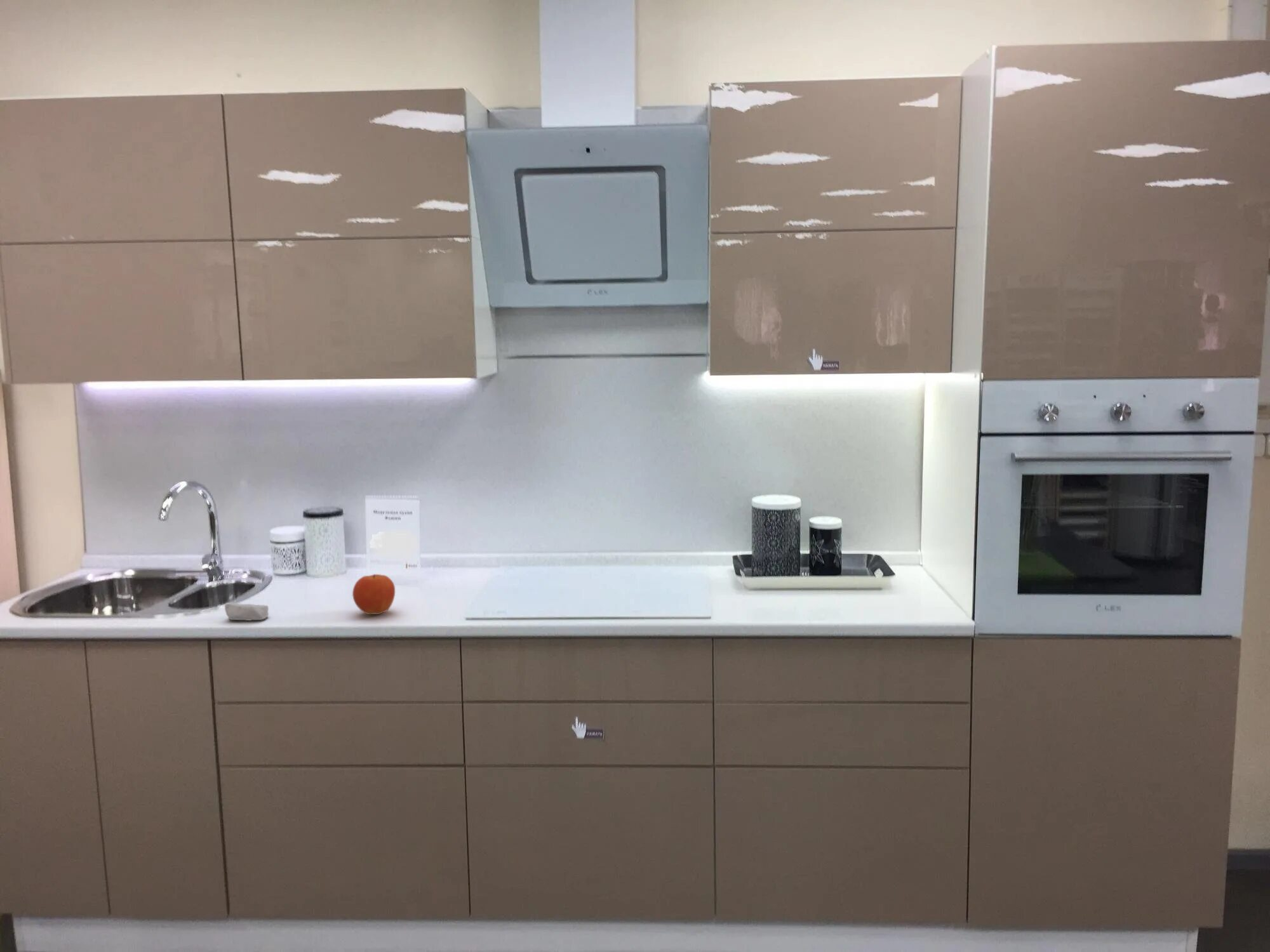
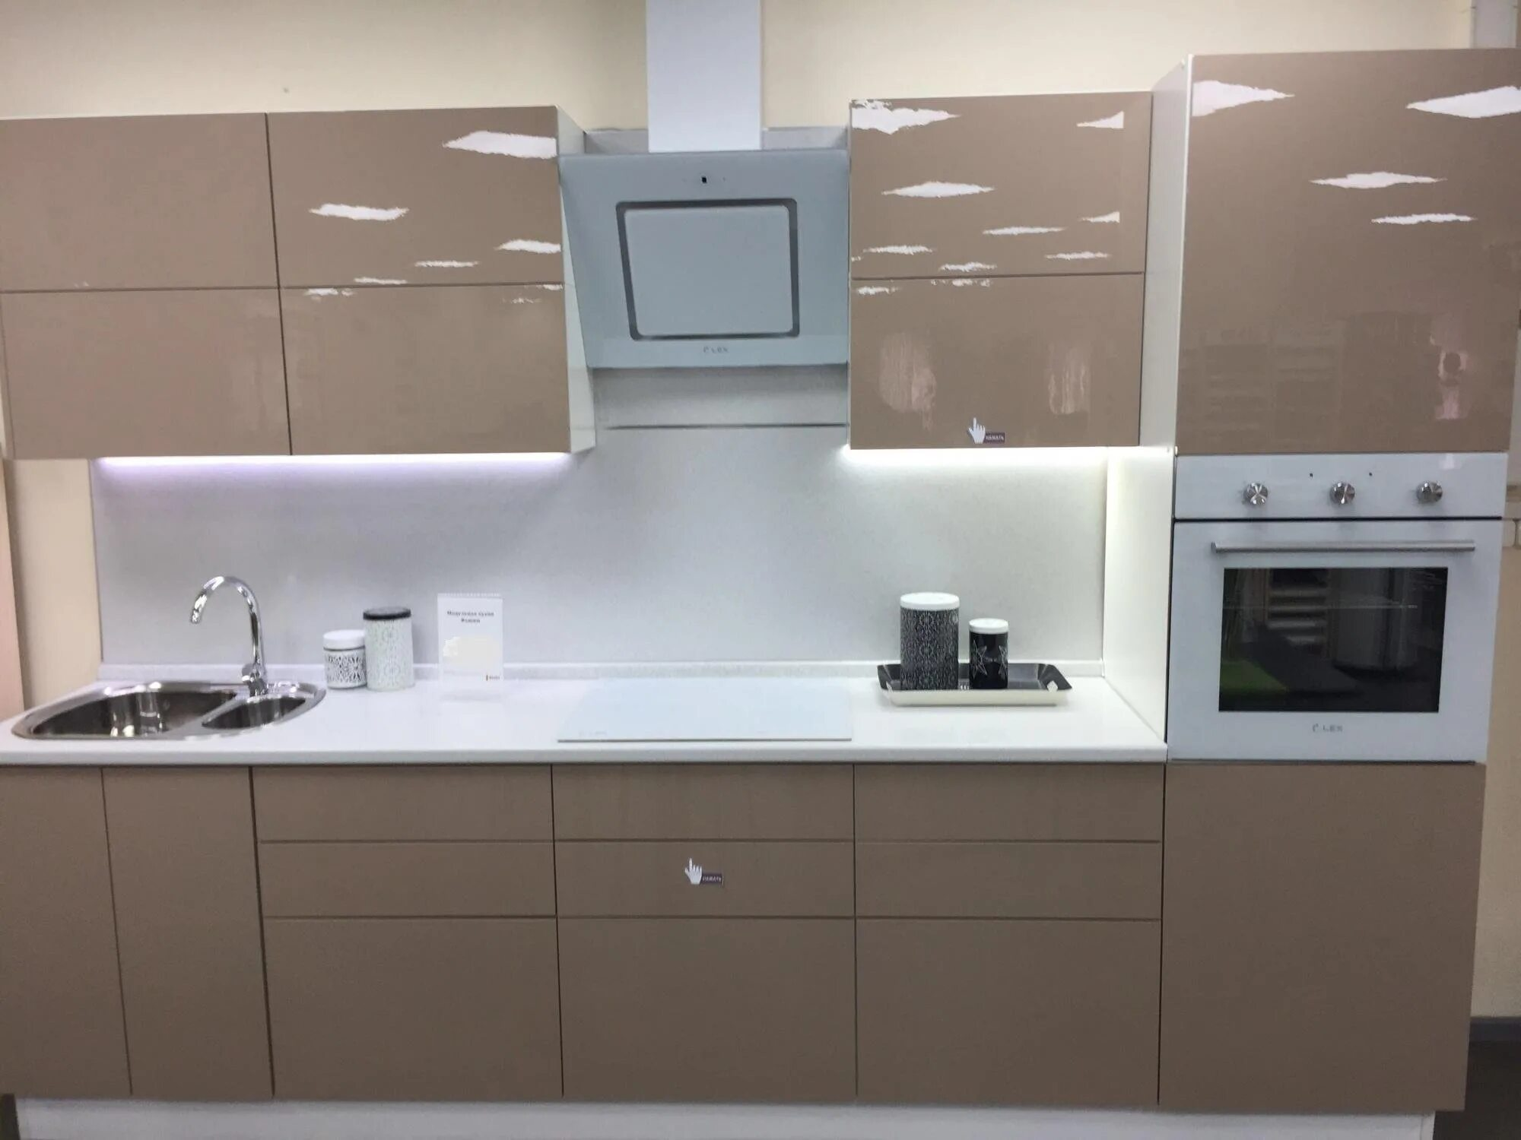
- fruit (374, 593)
- soap bar (246, 610)
